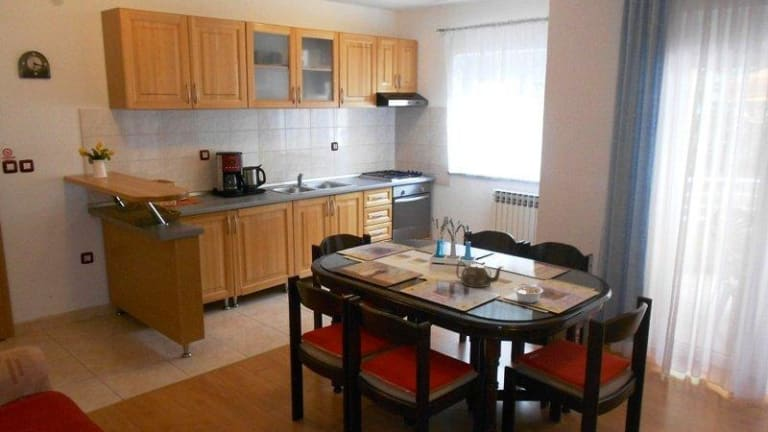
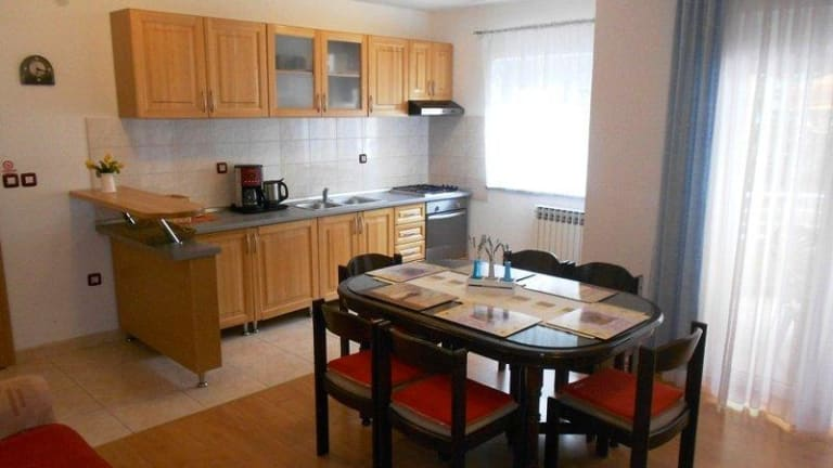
- legume (527, 293)
- teapot (478, 273)
